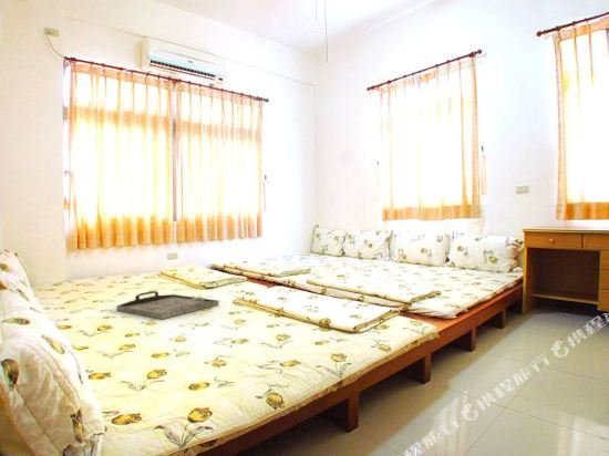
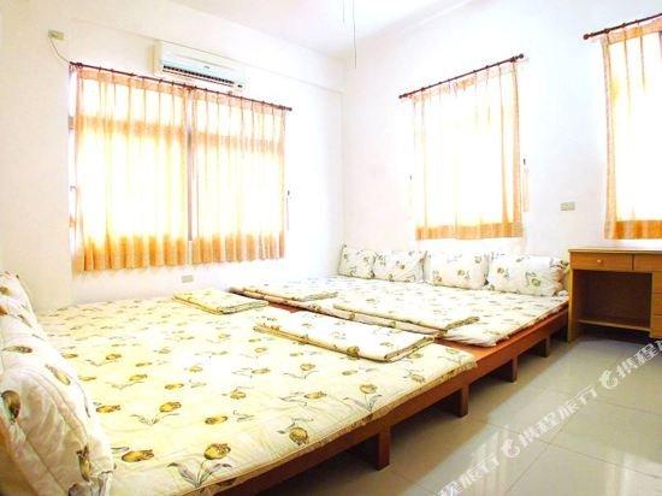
- serving tray (168, 301)
